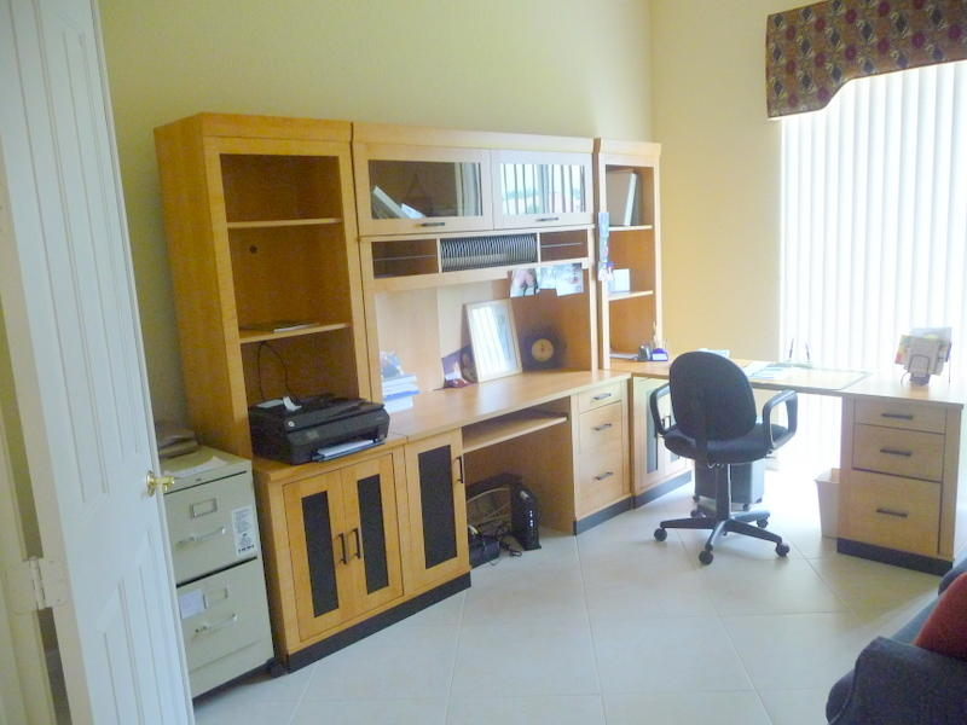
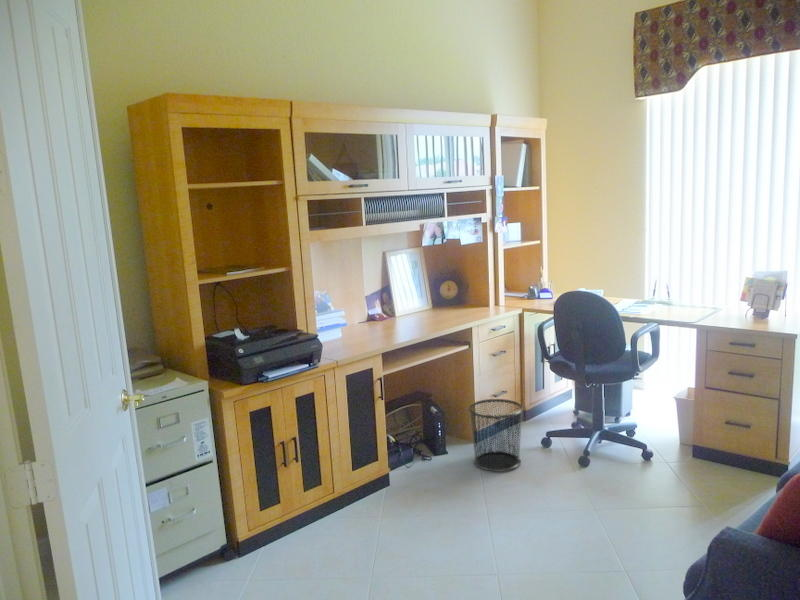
+ waste bin (496, 434)
